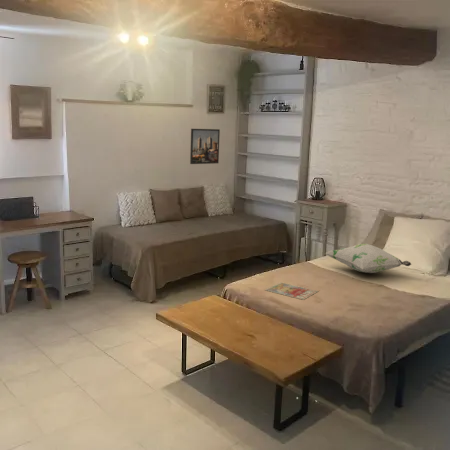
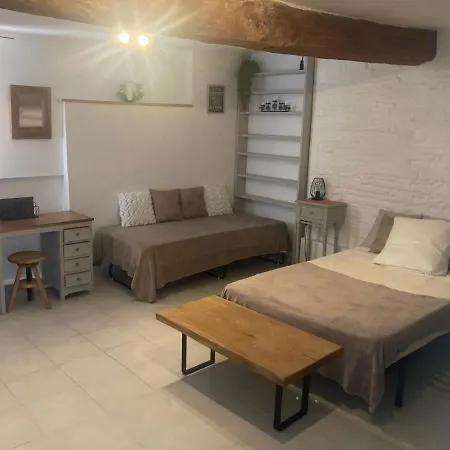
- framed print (205, 146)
- decorative pillow (367, 258)
- magazine (291, 290)
